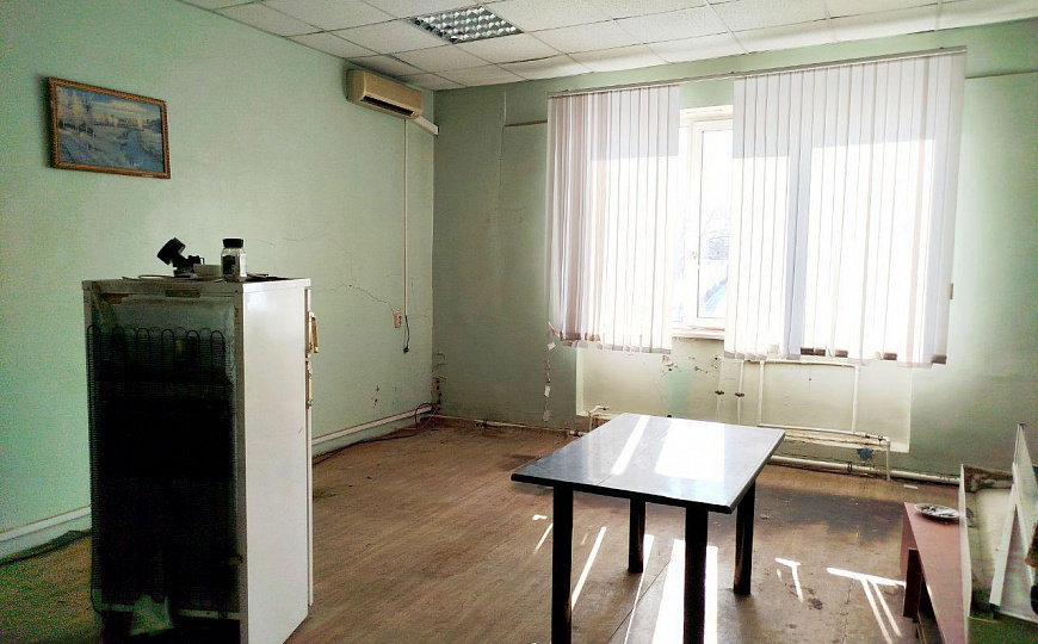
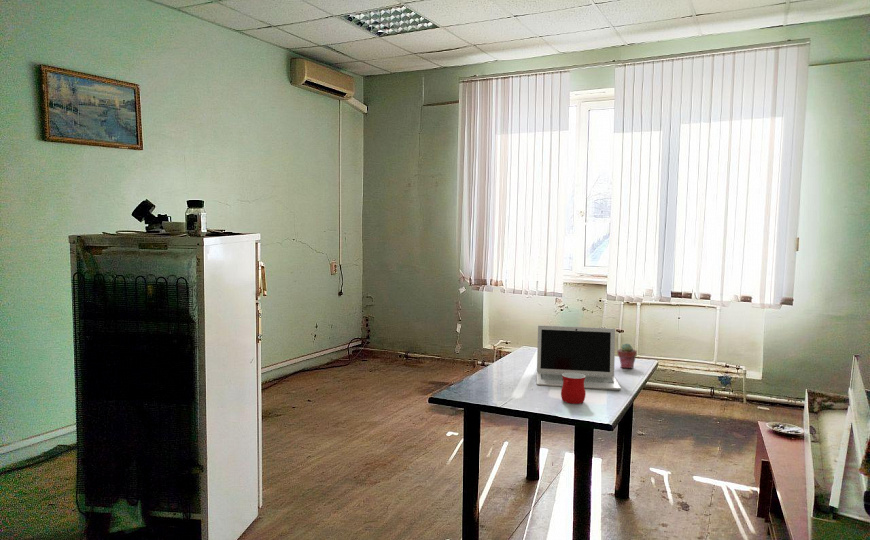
+ potted succulent (626, 355)
+ mug (571, 388)
+ laptop (577, 356)
